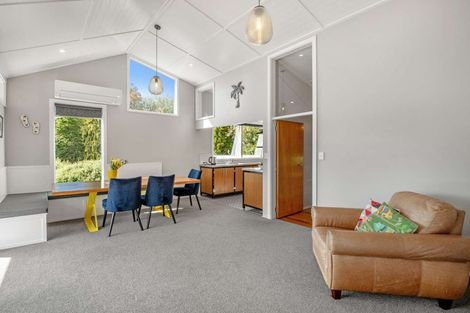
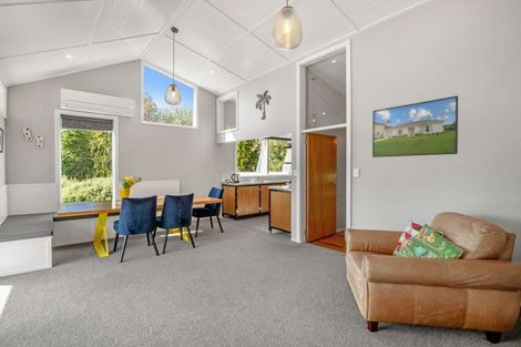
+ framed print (410, 130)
